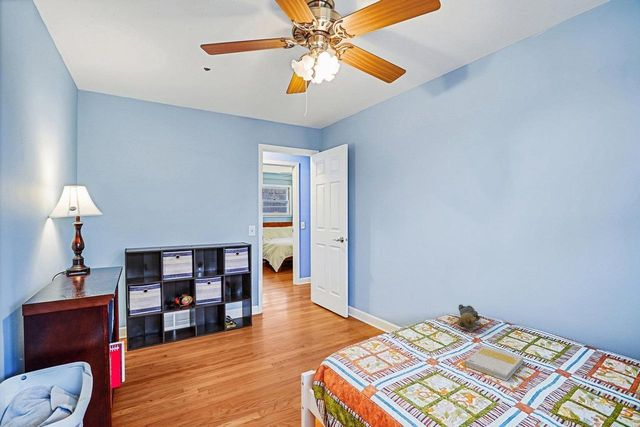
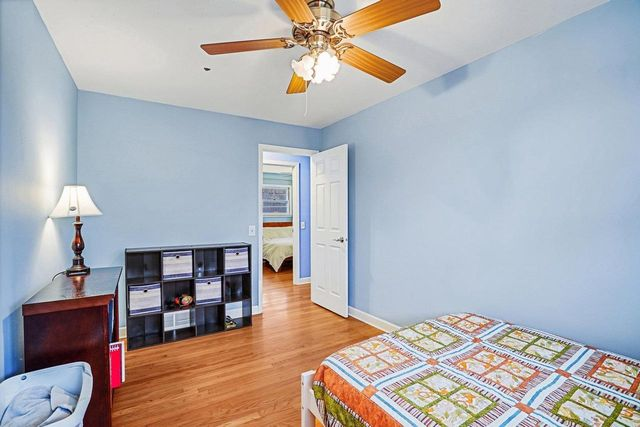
- book (494, 361)
- teddy bear (467, 316)
